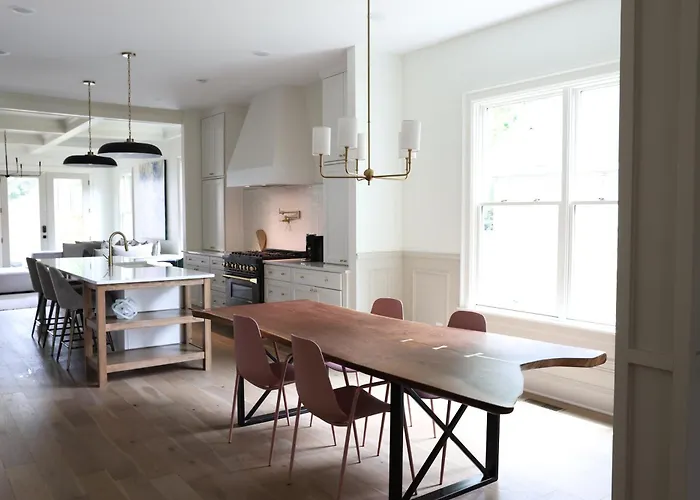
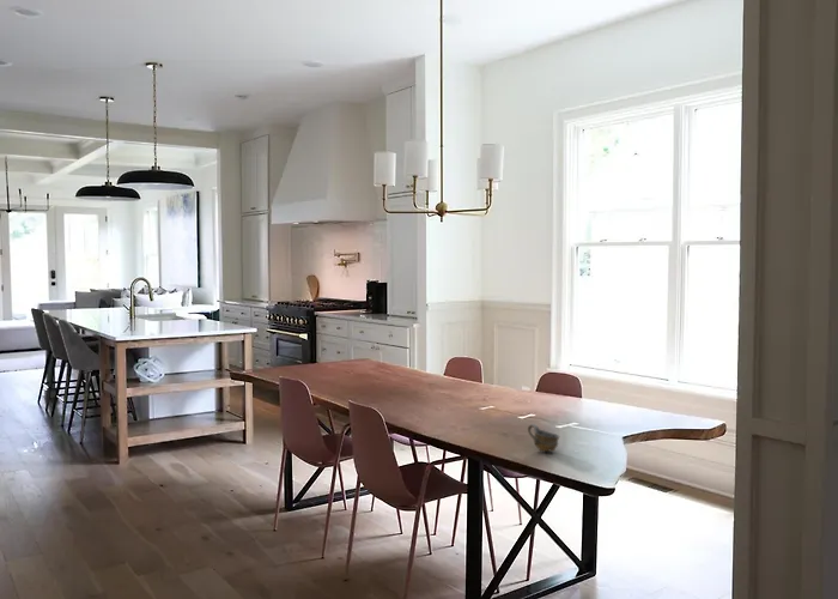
+ cup (545, 437)
